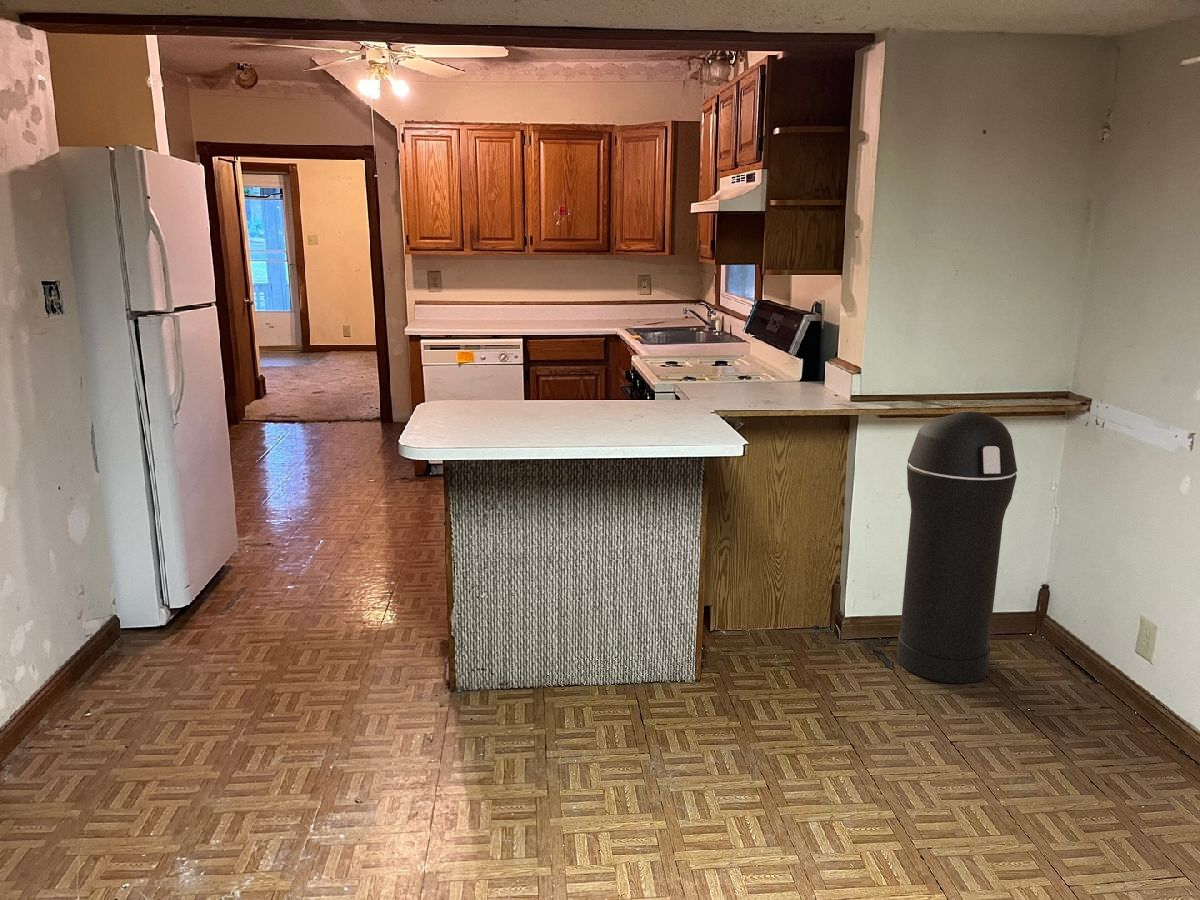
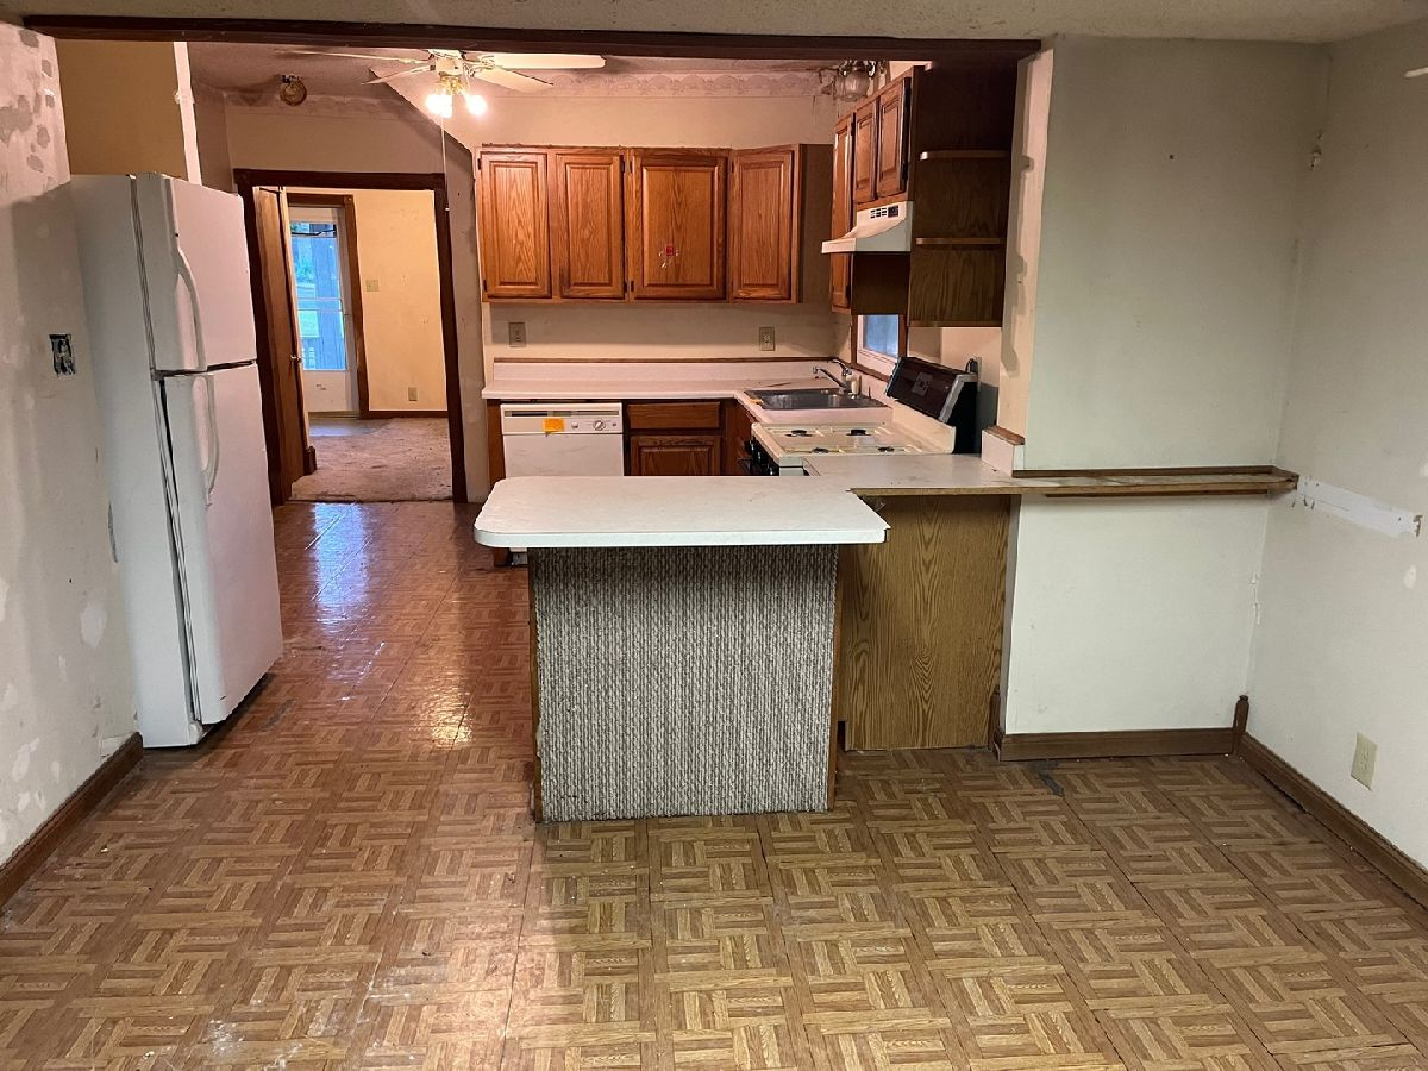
- trash can (955, 541)
